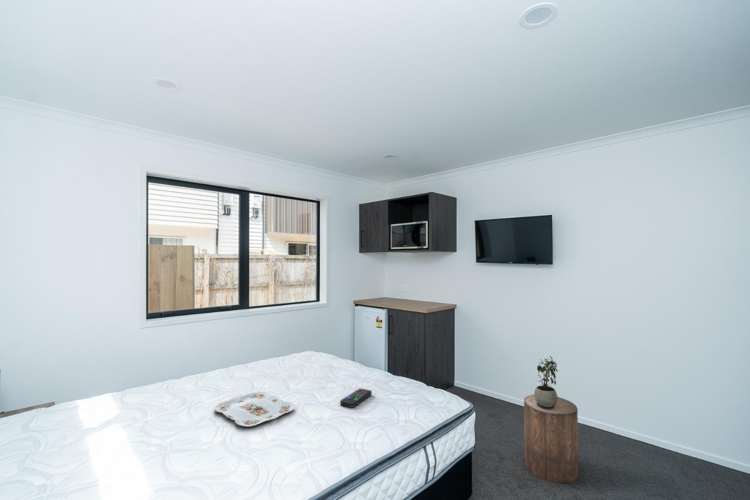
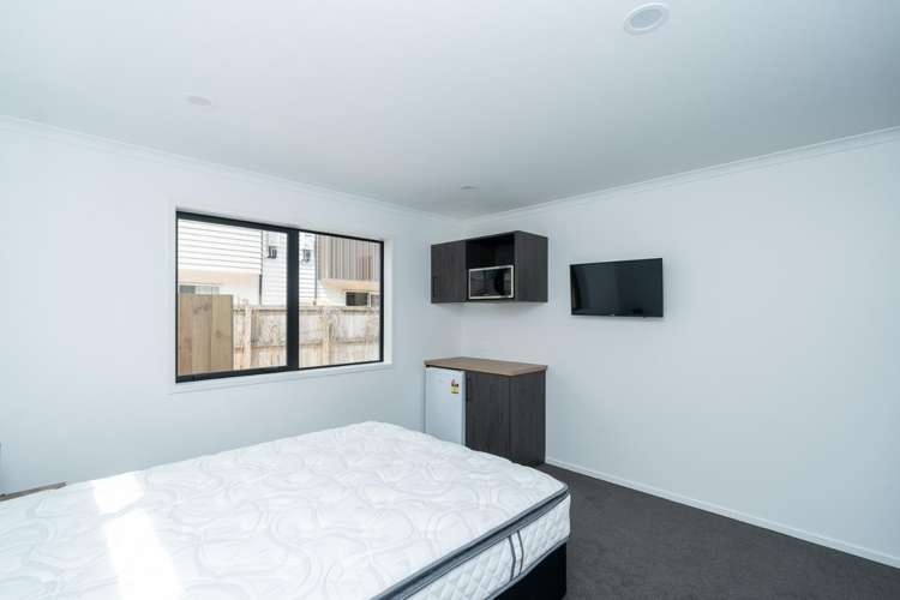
- potted plant (545, 379)
- remote control (356, 397)
- serving tray (254, 408)
- stool (550, 435)
